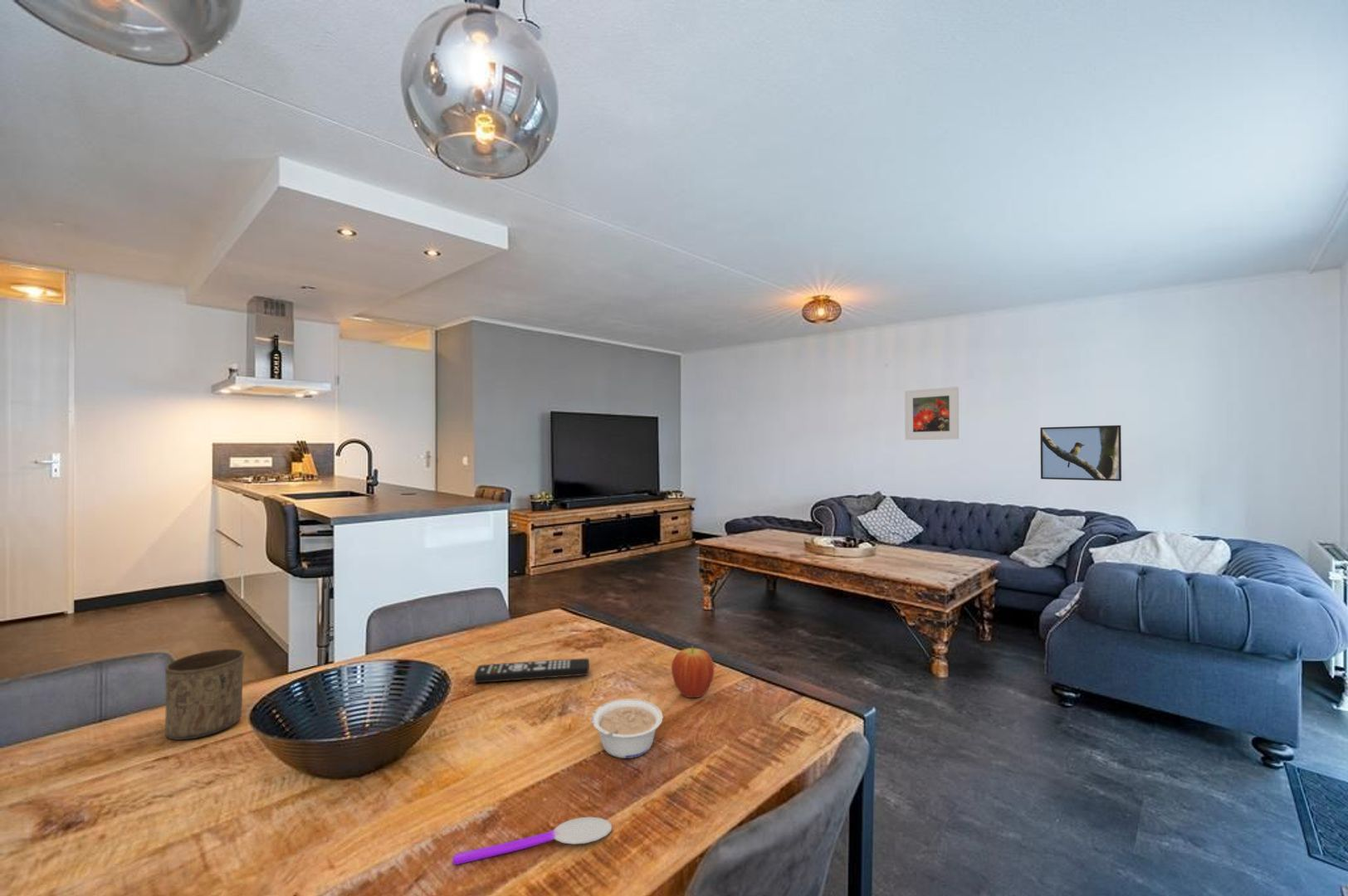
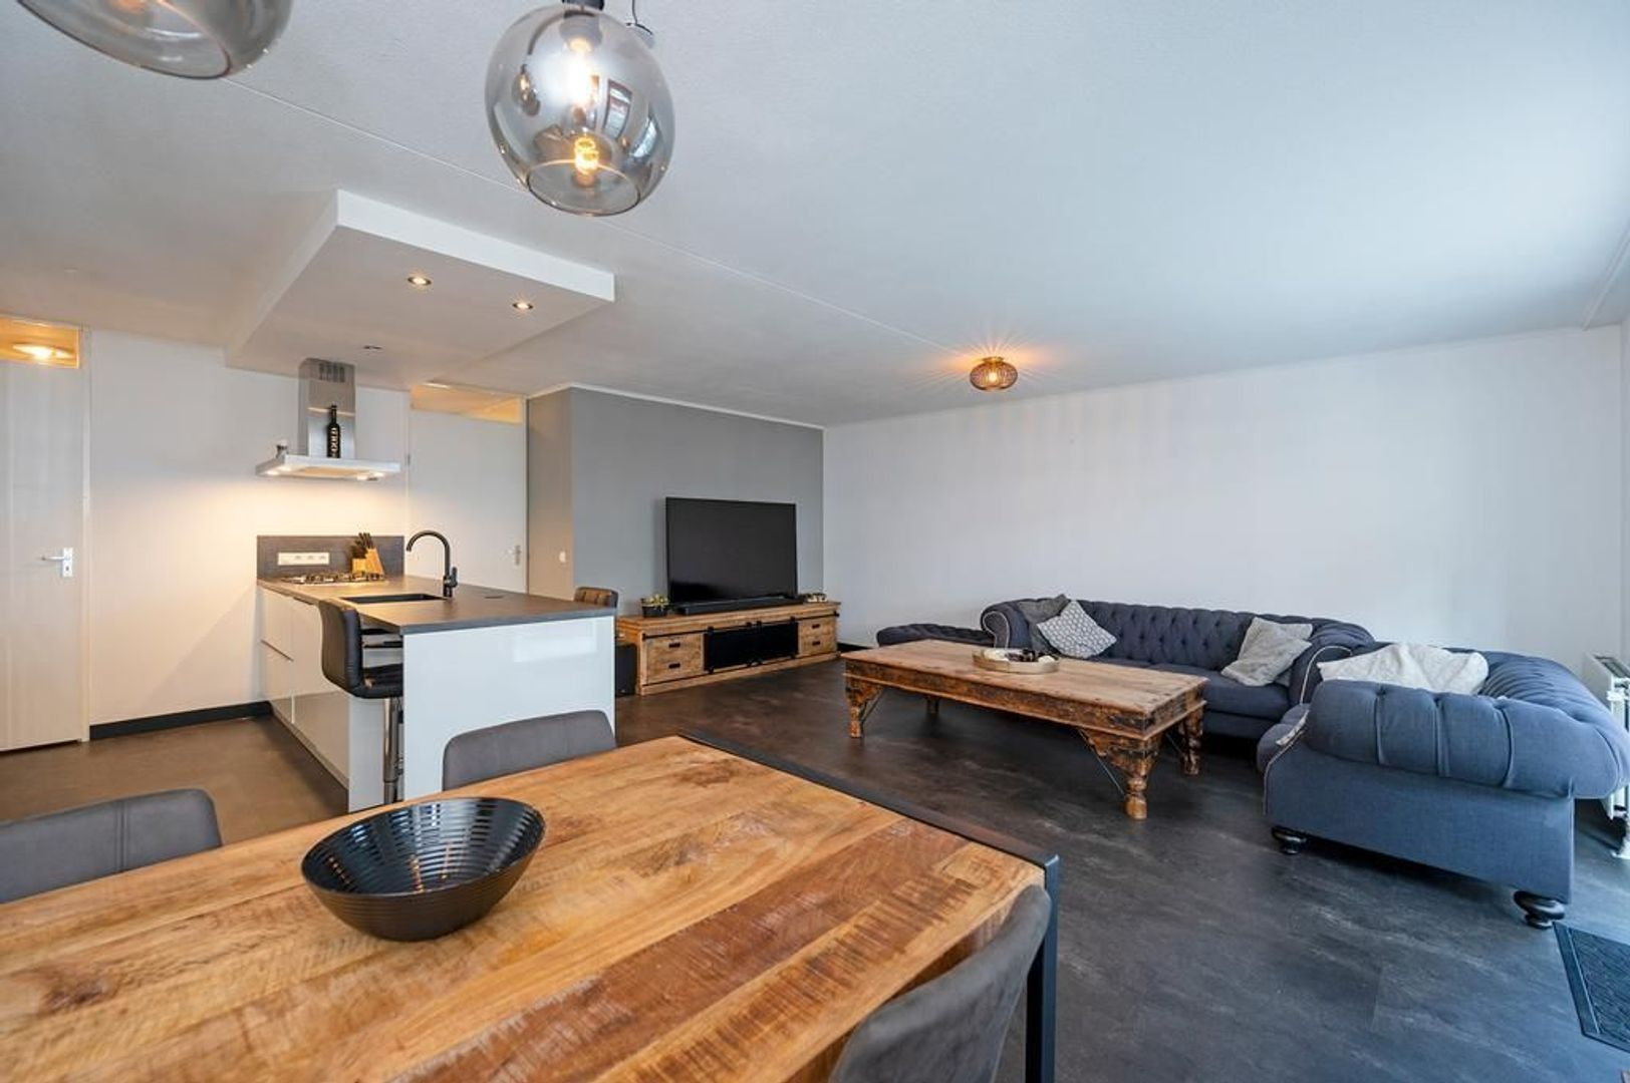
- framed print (930, 414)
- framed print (1079, 453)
- spoon (535, 840)
- cup (206, 692)
- legume (628, 728)
- fruit (692, 670)
- remote control (533, 670)
